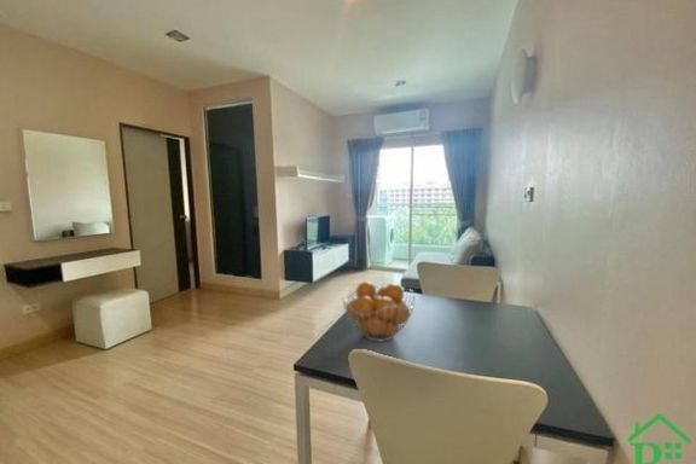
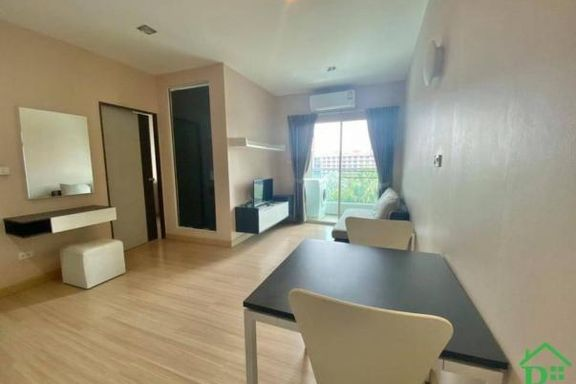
- fruit basket (378, 309)
